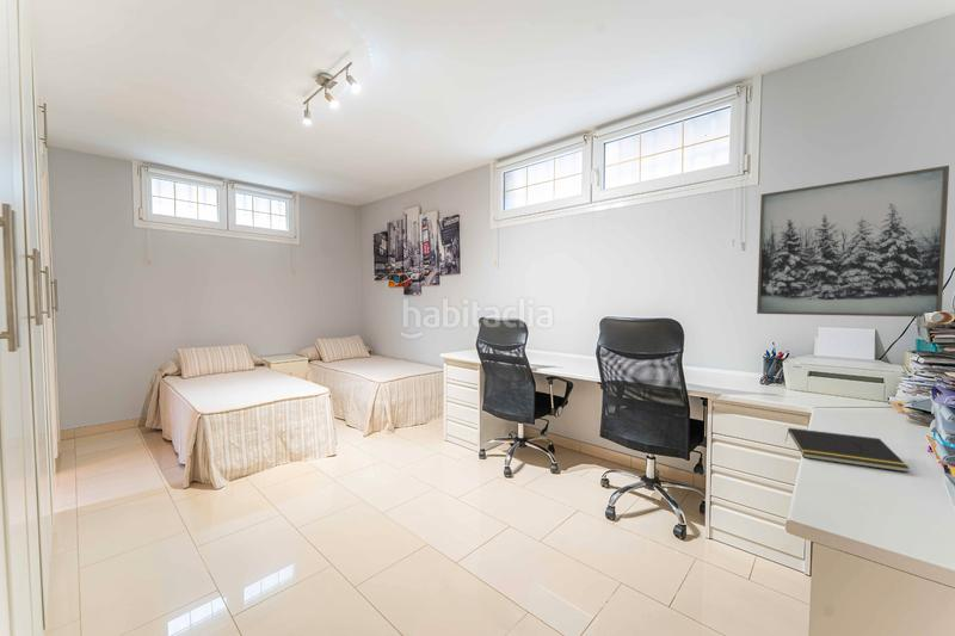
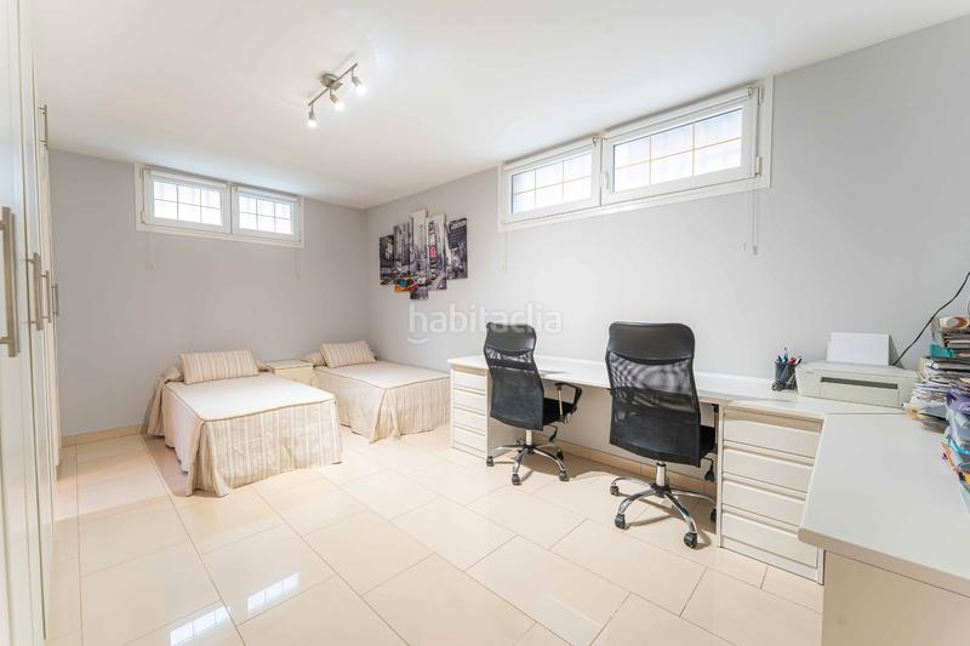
- notepad (842, 447)
- wall art (840, 248)
